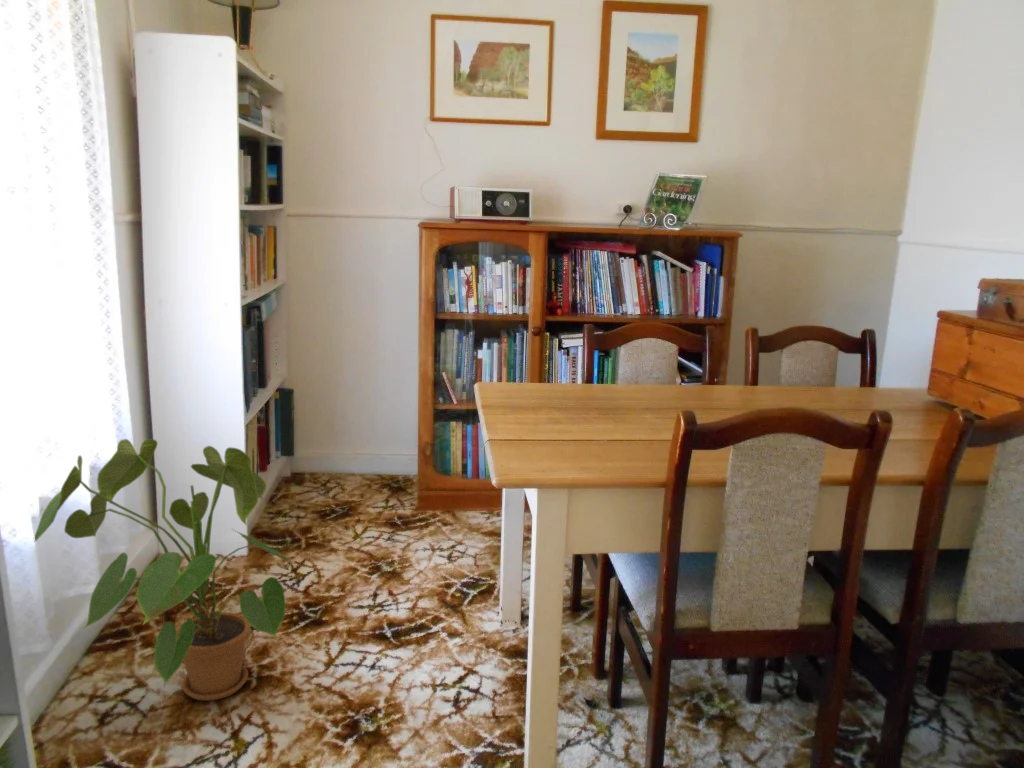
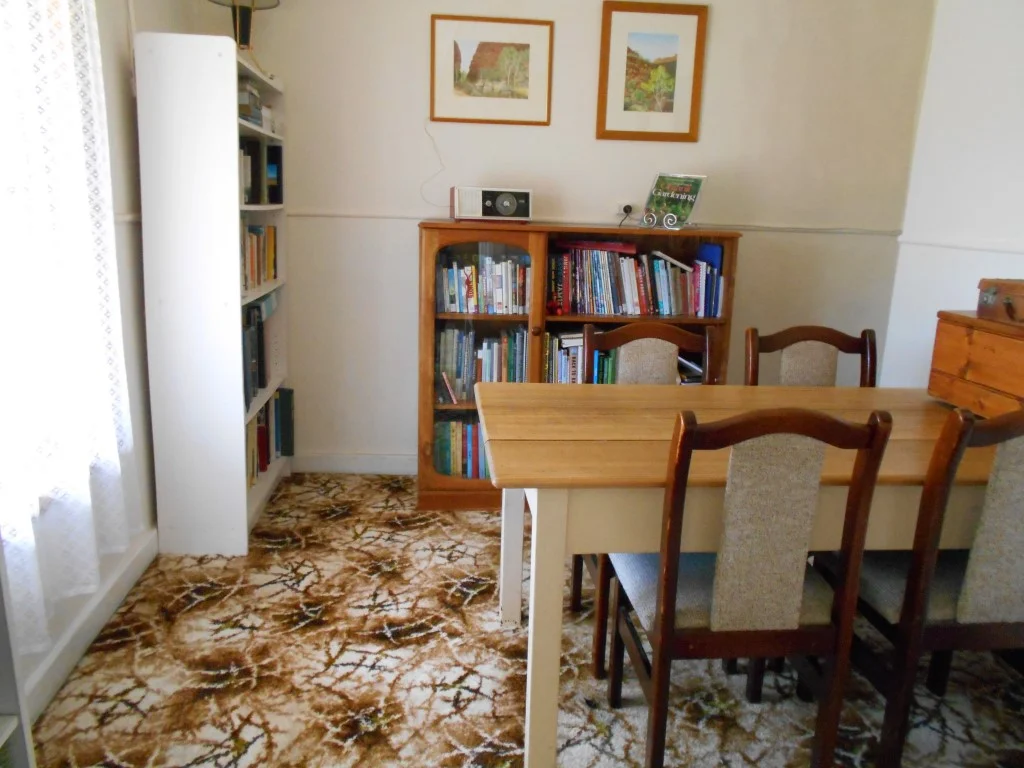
- house plant (180, 562)
